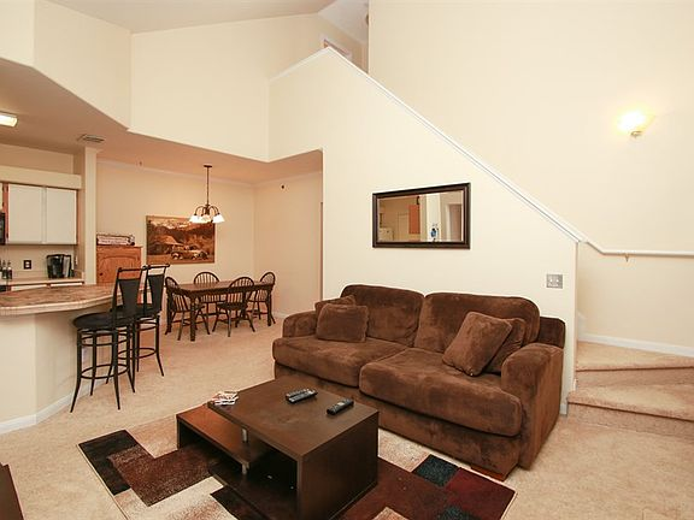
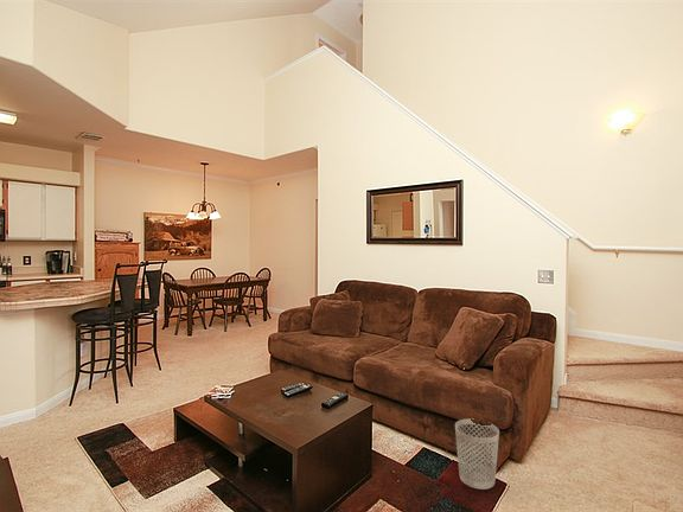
+ wastebasket (477, 454)
